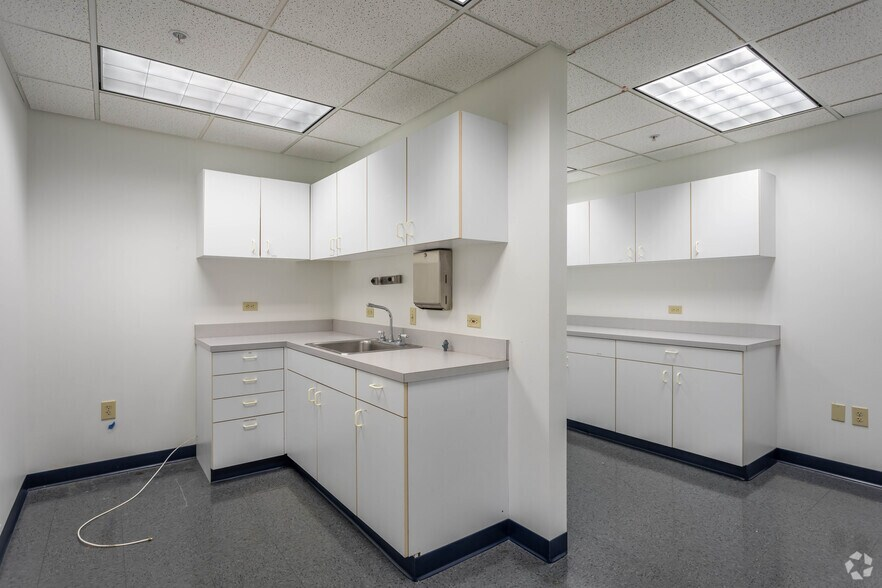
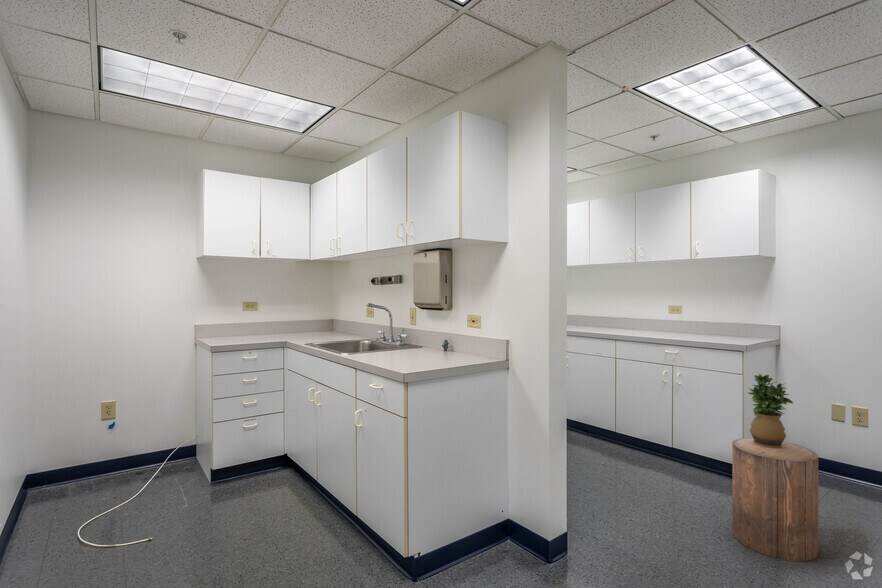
+ potted plant (768, 409)
+ stool (773, 494)
